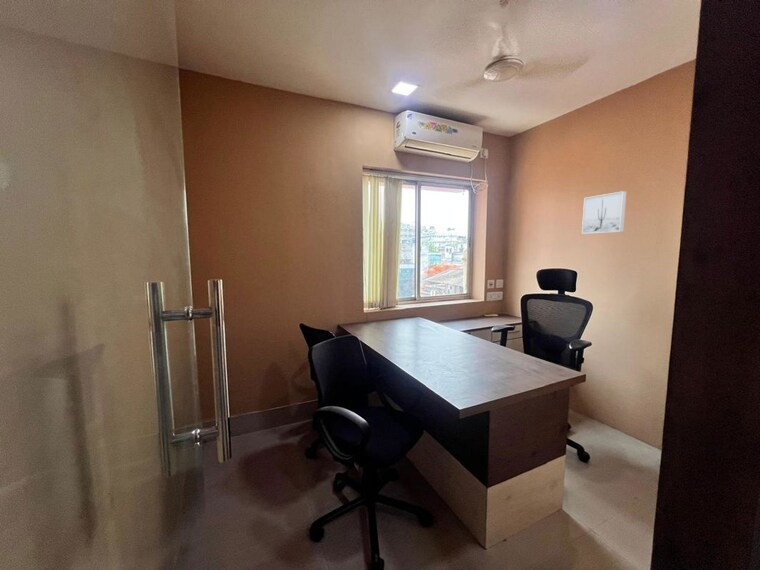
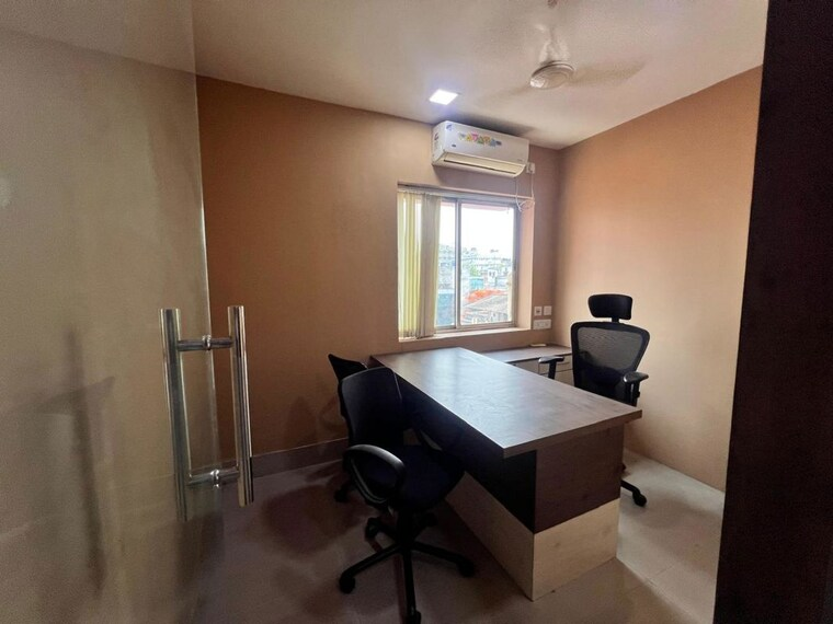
- wall art (602, 214)
